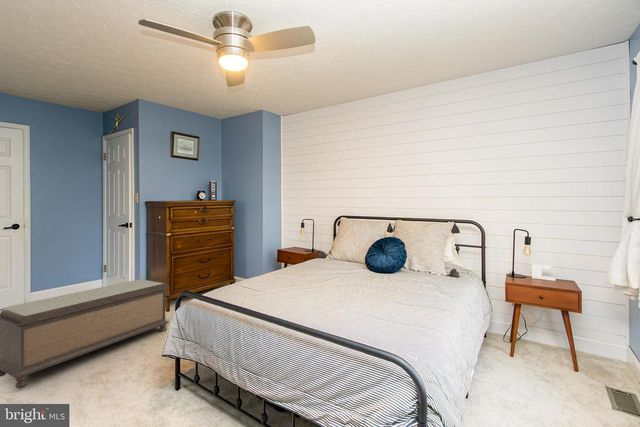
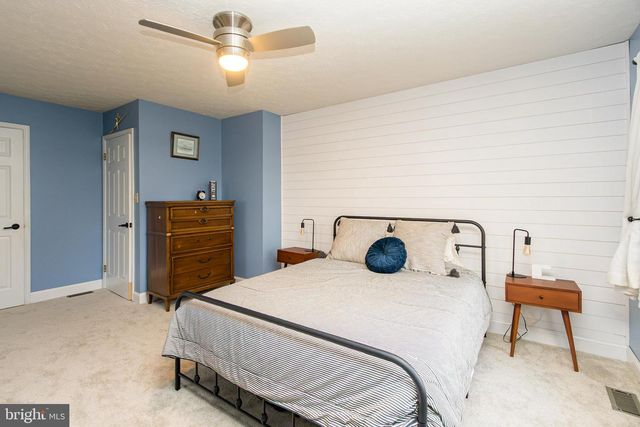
- bench (94, 321)
